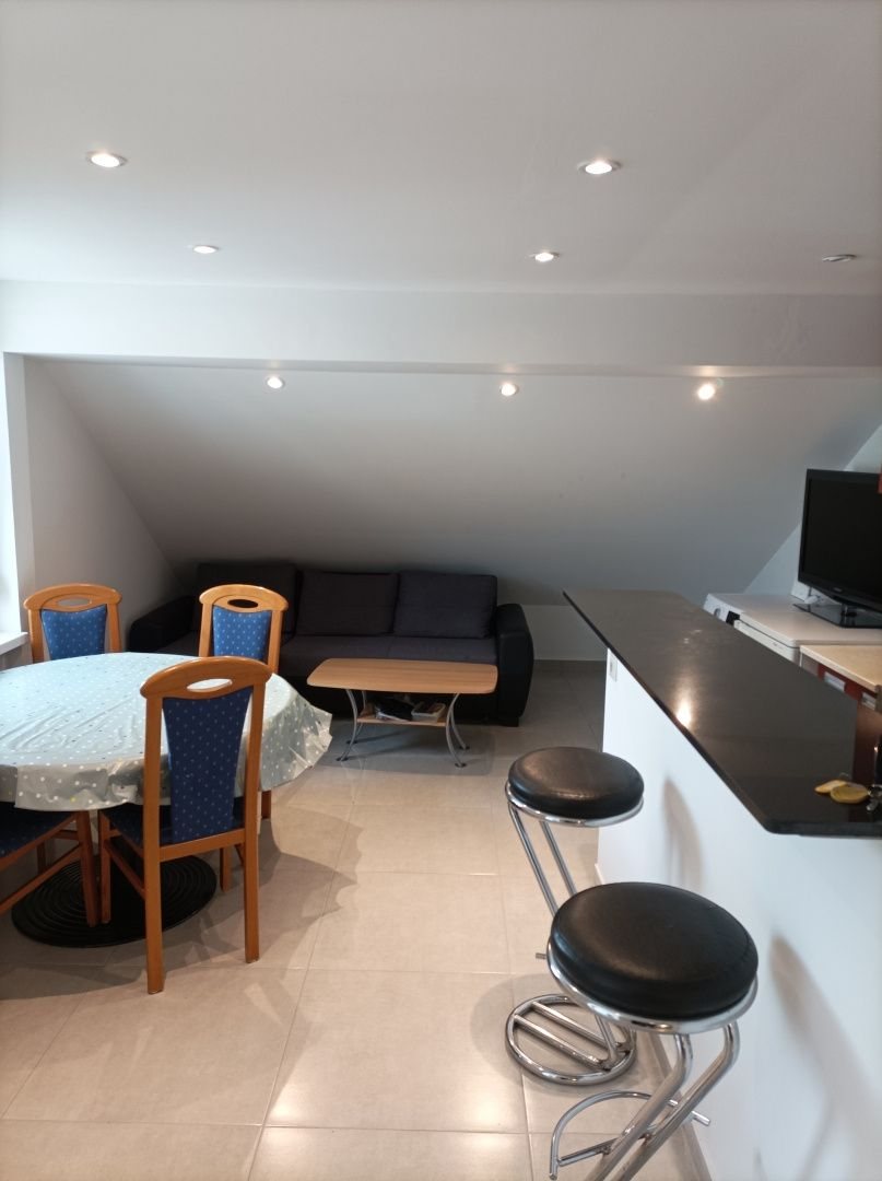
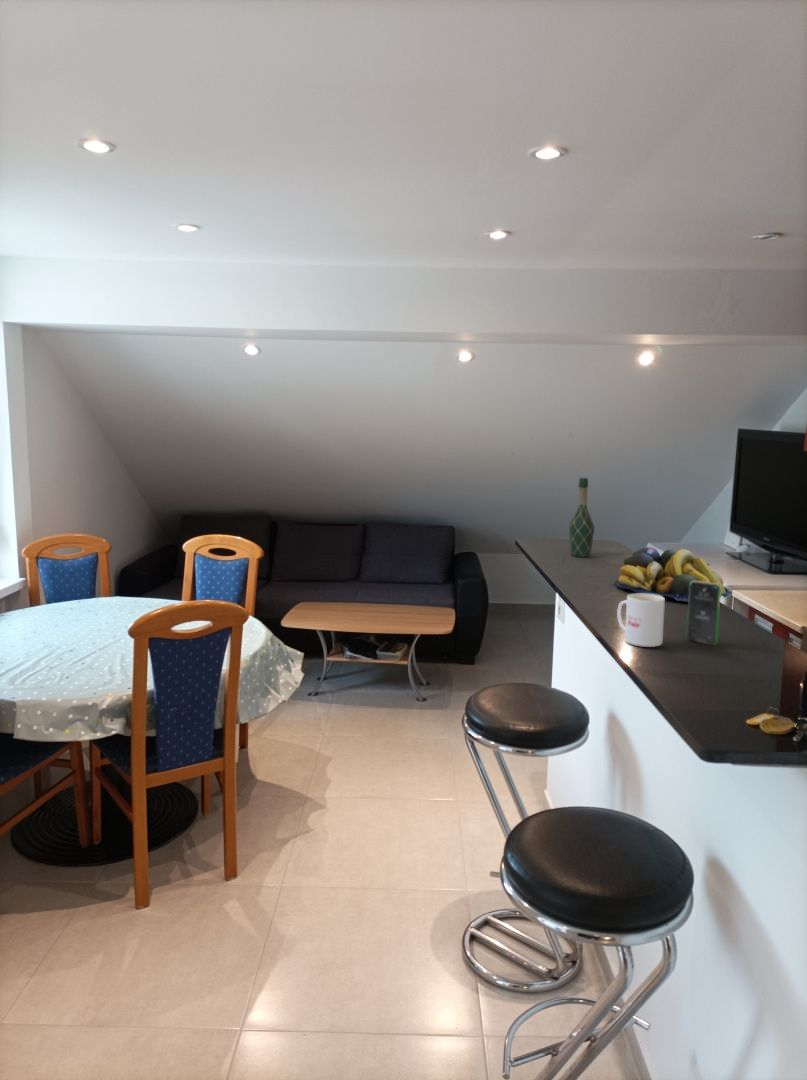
+ fruit bowl (672, 569)
+ wine bottle (582, 516)
+ mug (638, 618)
+ smartphone (703, 612)
